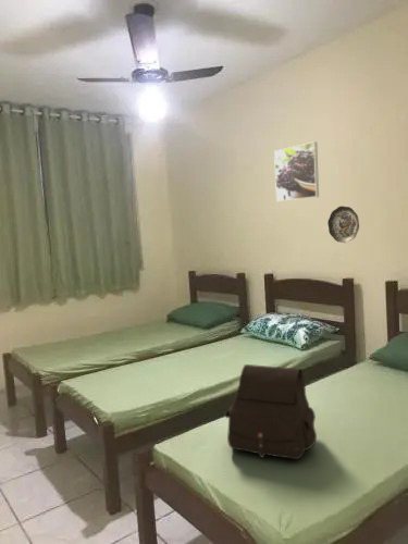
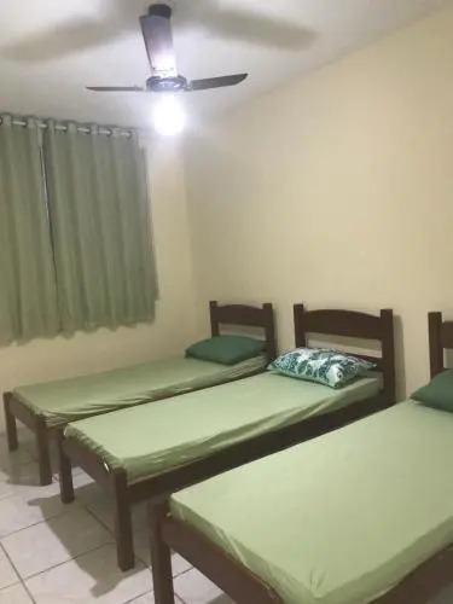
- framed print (295, 173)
- decorative plate (344, 224)
- satchel (271, 405)
